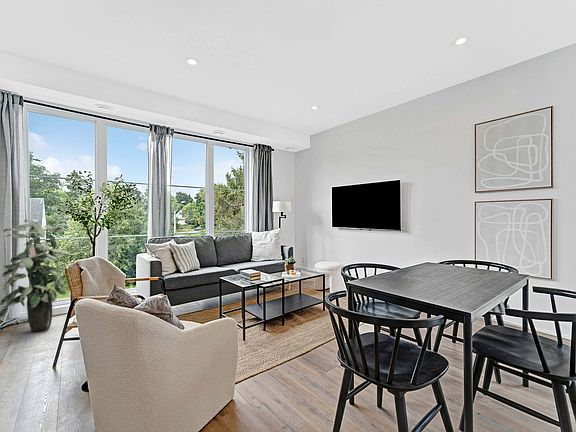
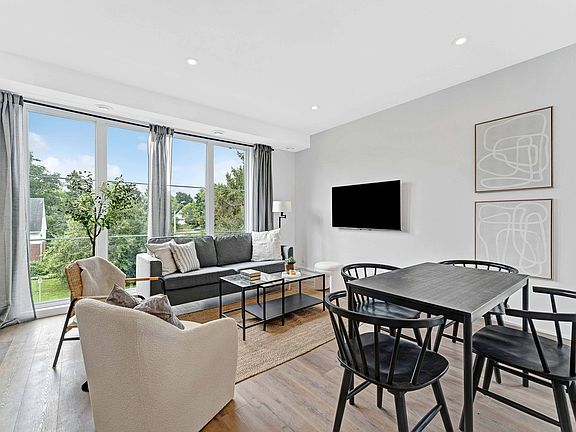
- indoor plant (35, 274)
